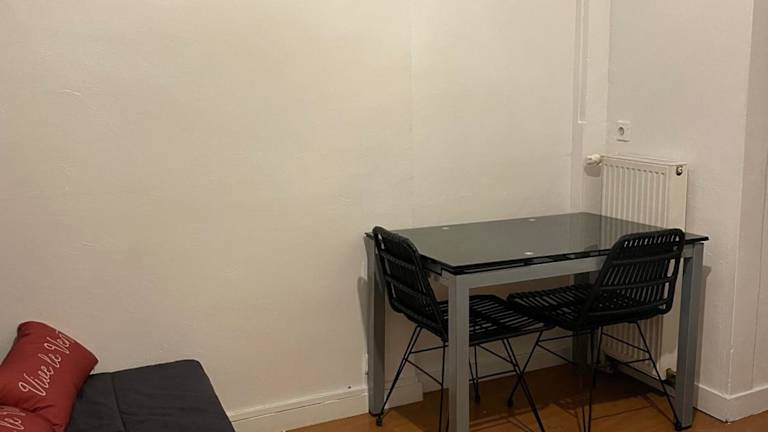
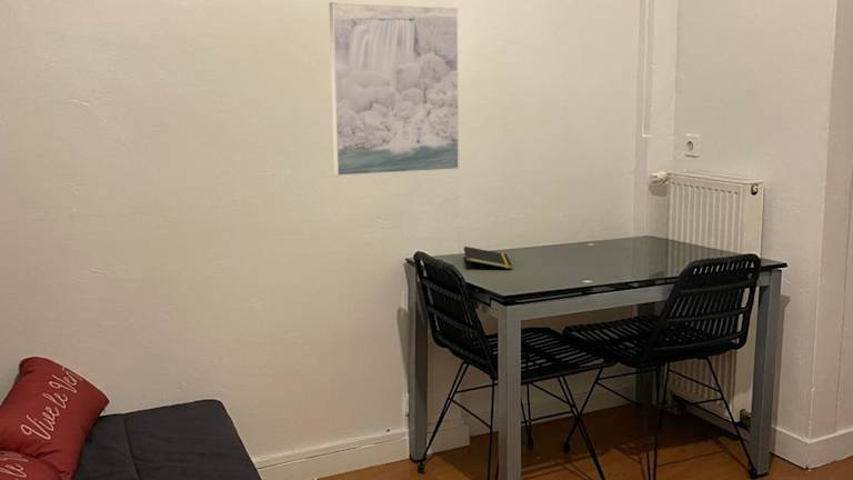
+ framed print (397, 90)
+ notepad (486, 257)
